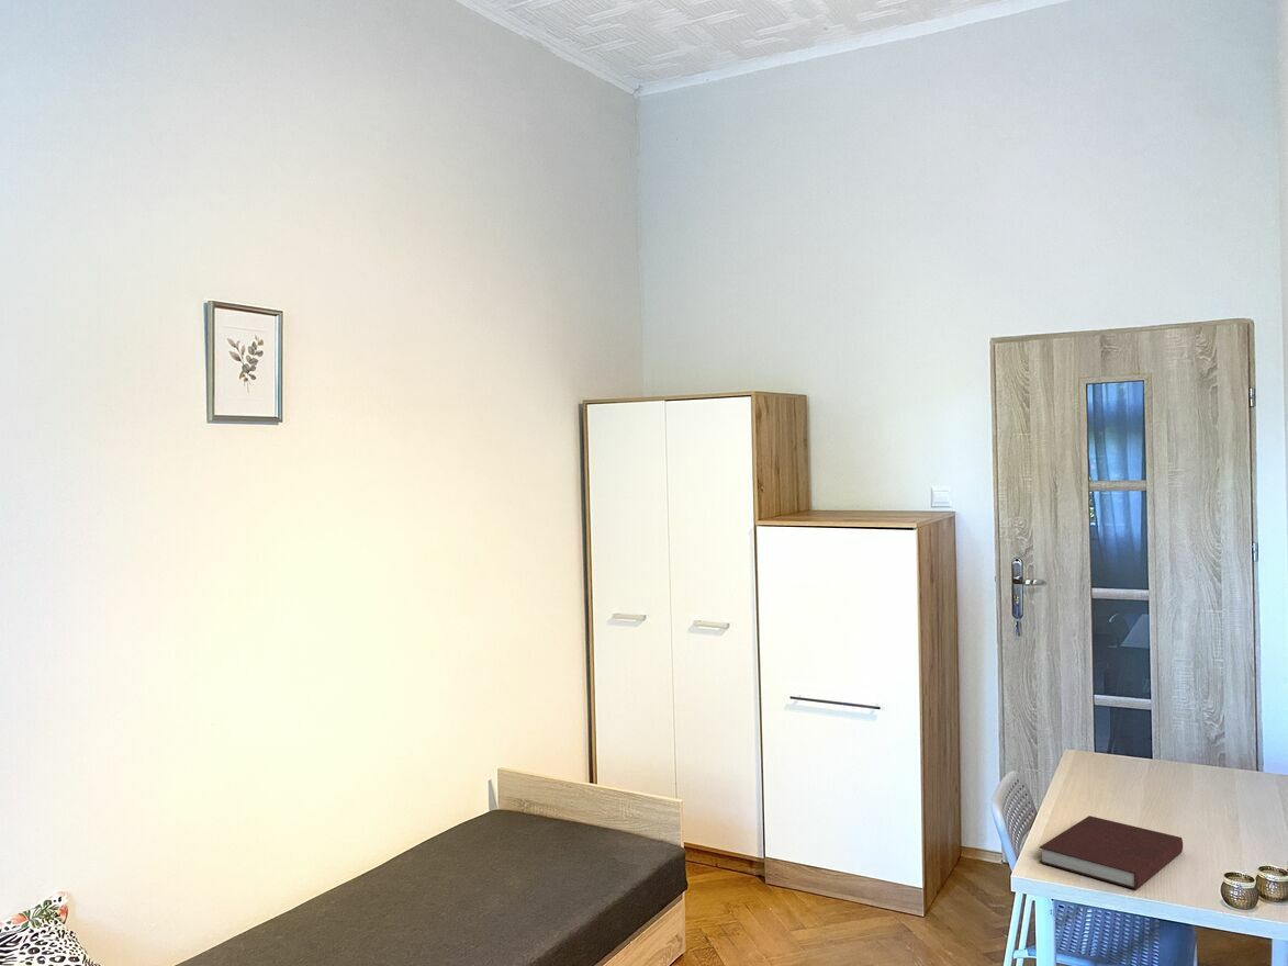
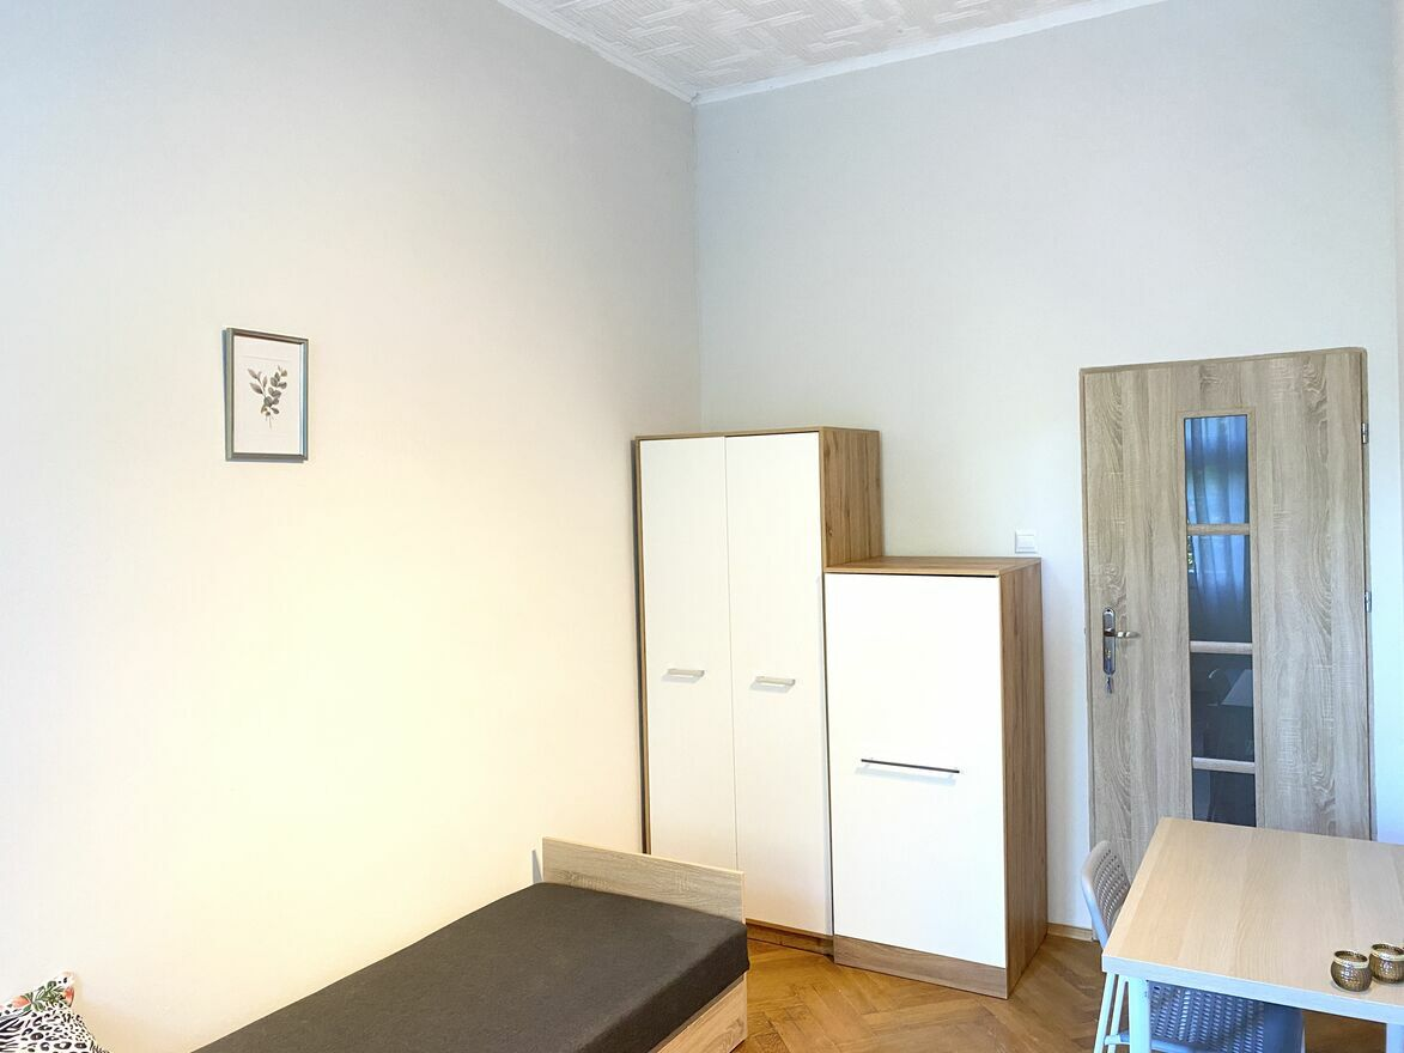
- notebook (1111, 850)
